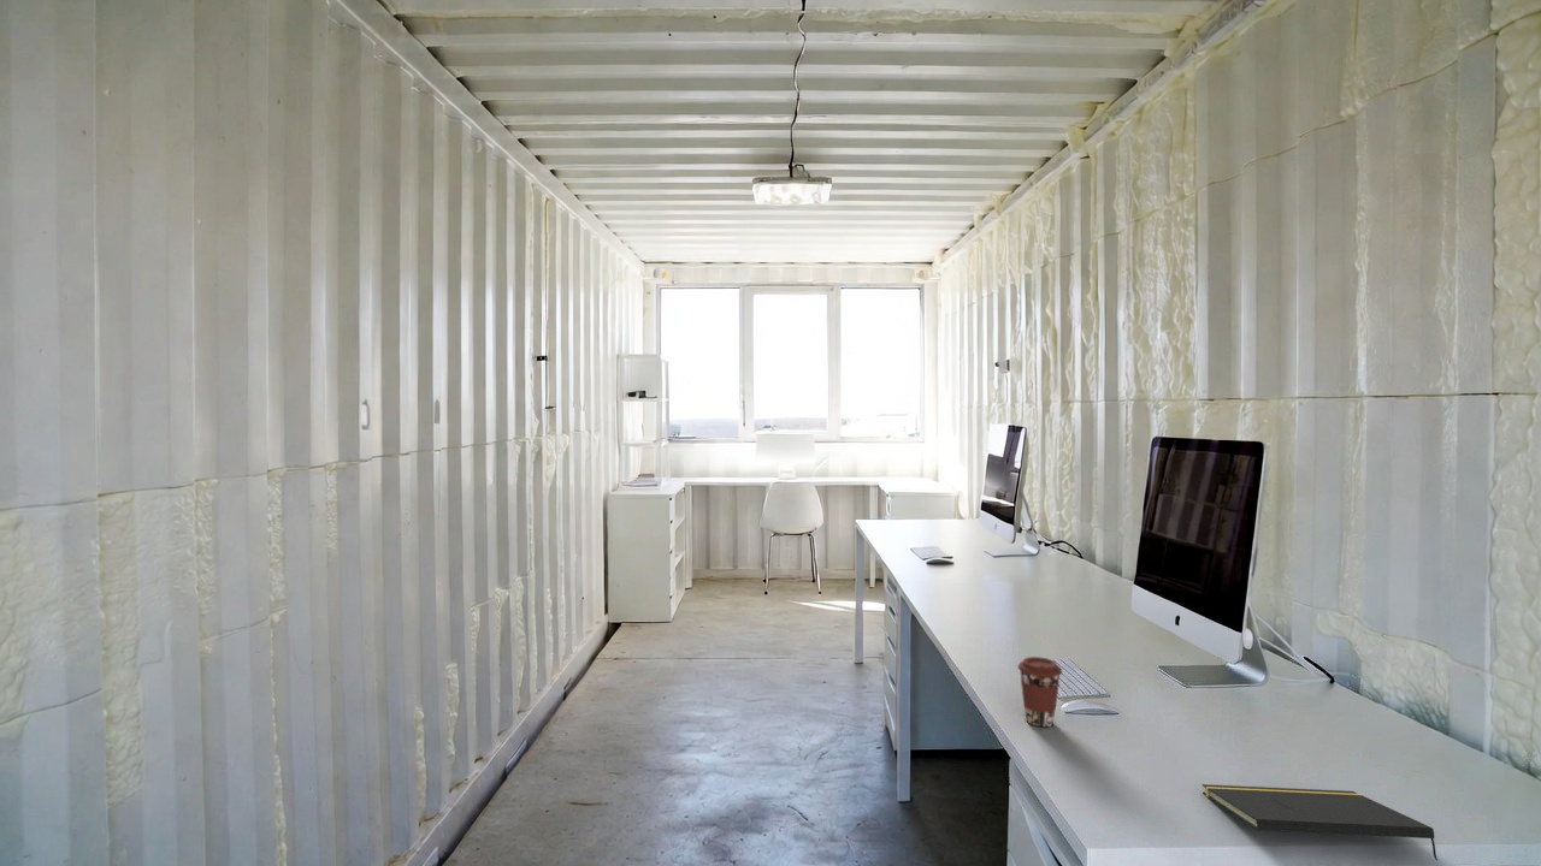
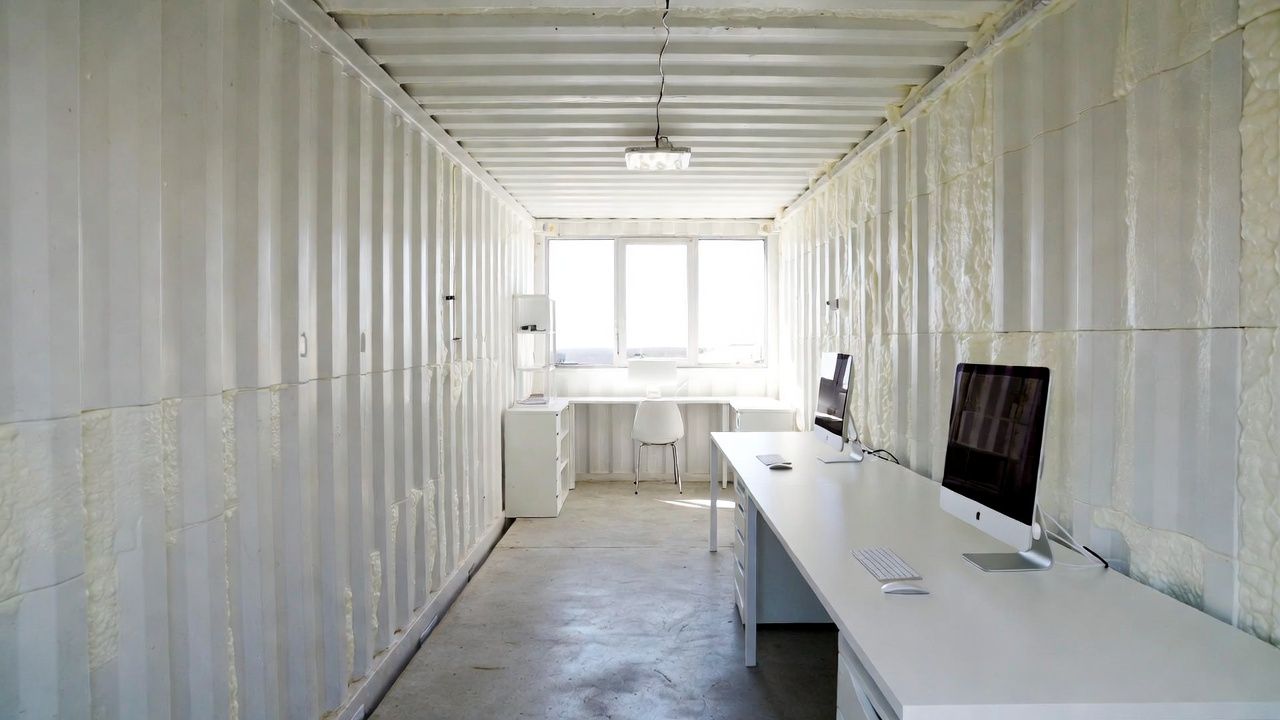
- notepad (1307, 808)
- coffee cup (1039, 692)
